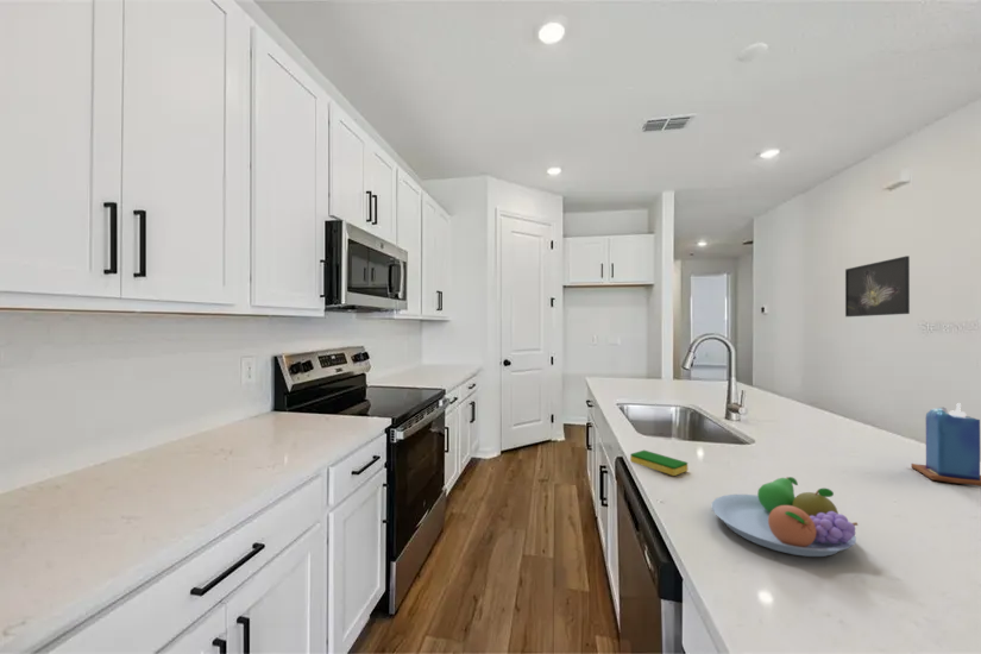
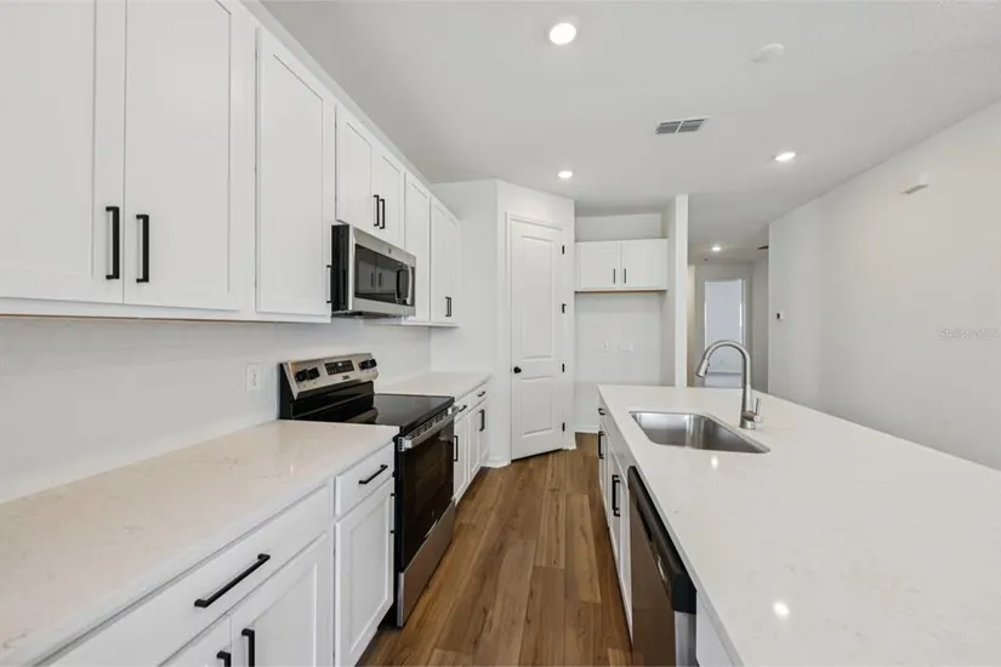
- fruit bowl (780, 505)
- dish sponge (658, 461)
- candle (949, 440)
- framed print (874, 289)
